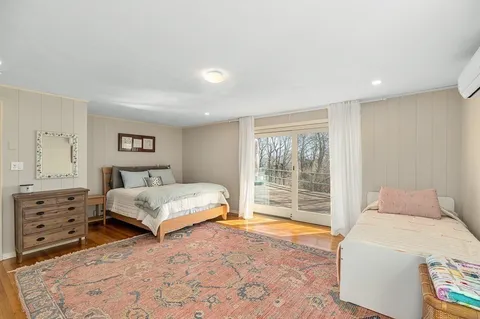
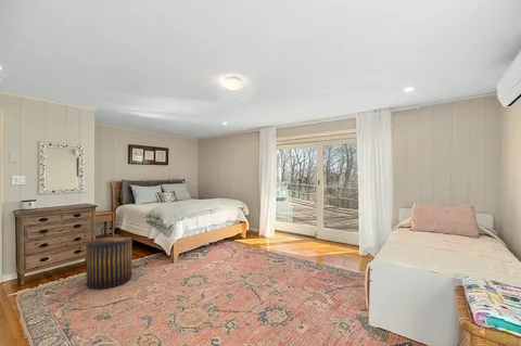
+ stool (110, 260)
